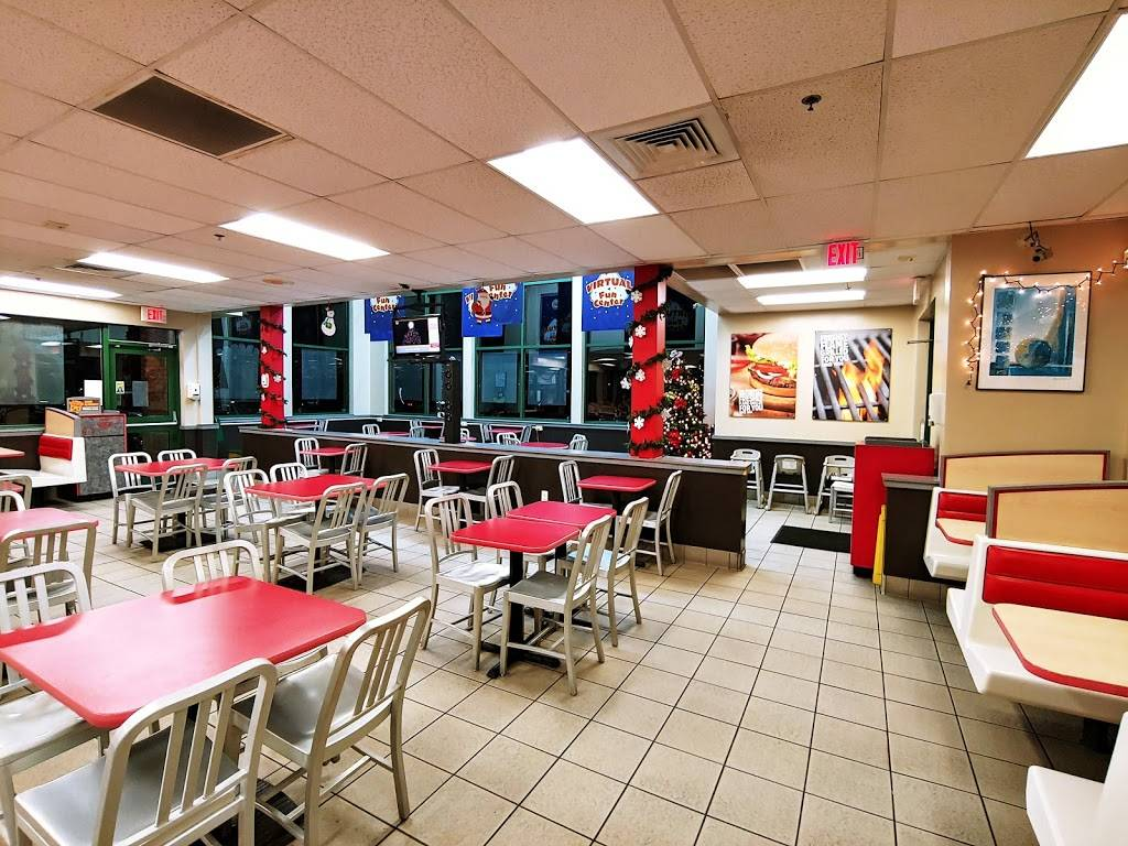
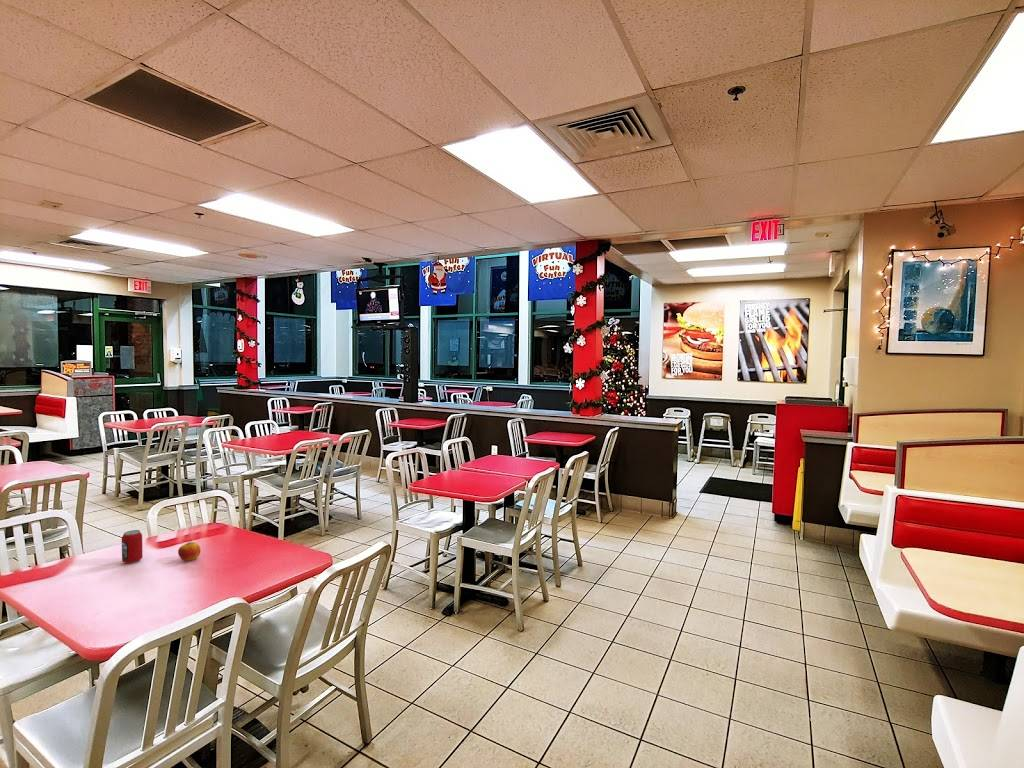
+ beverage can (132, 546)
+ apple (189, 549)
